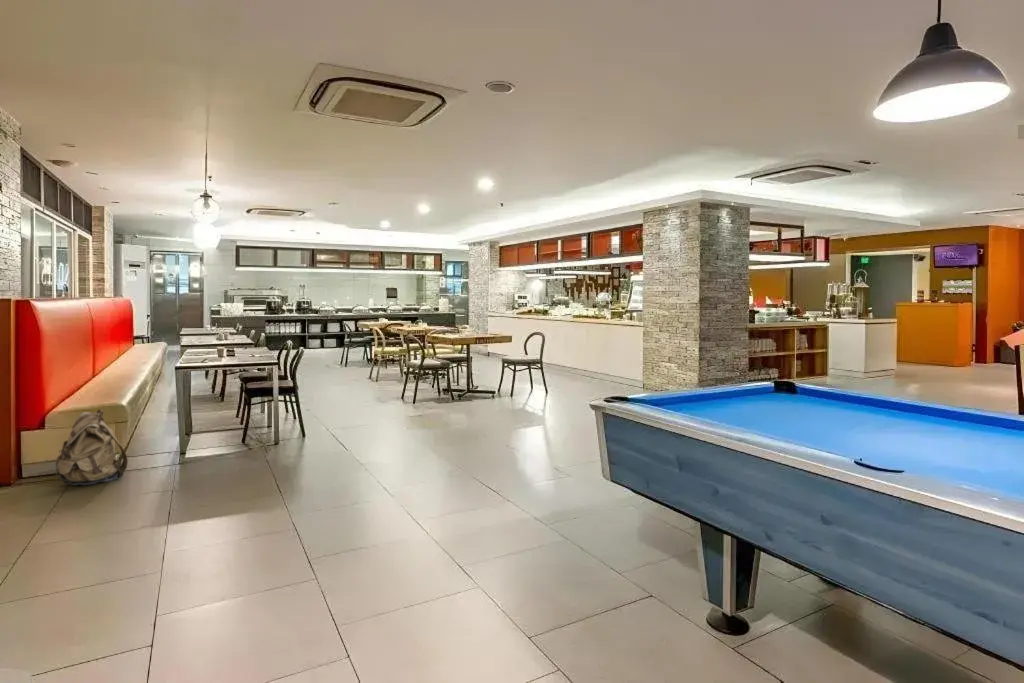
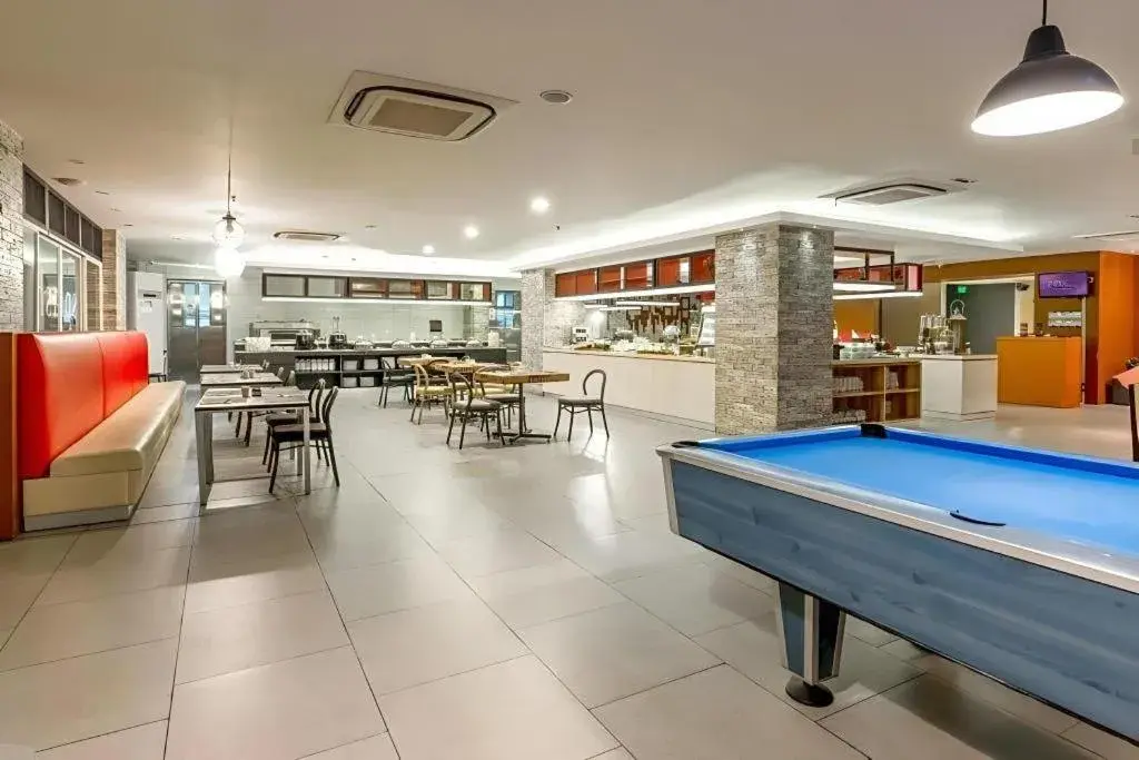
- backpack (93, 444)
